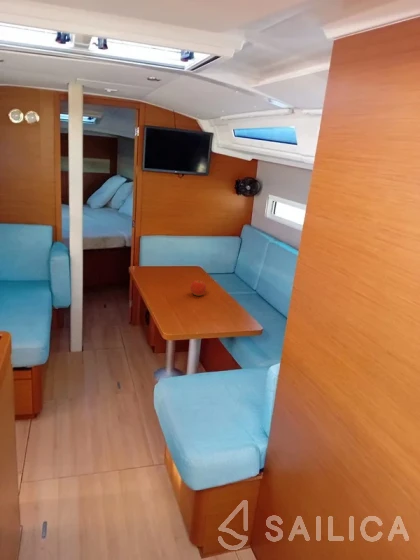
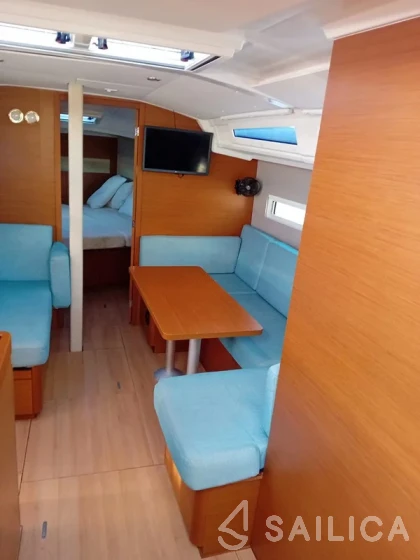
- fruit (198, 287)
